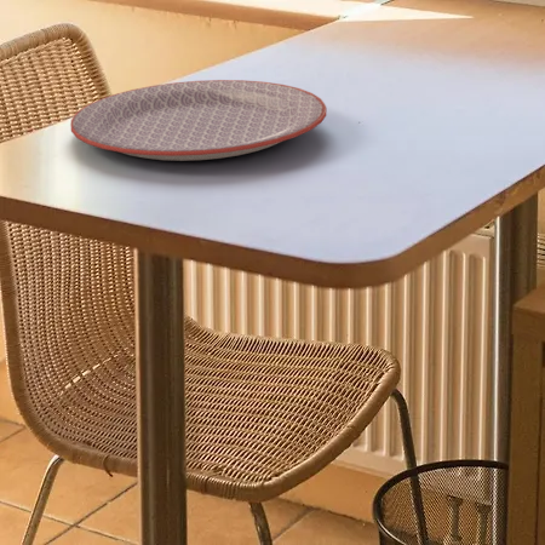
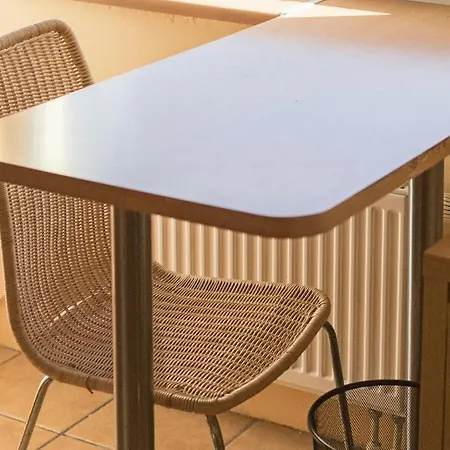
- plate (199, 122)
